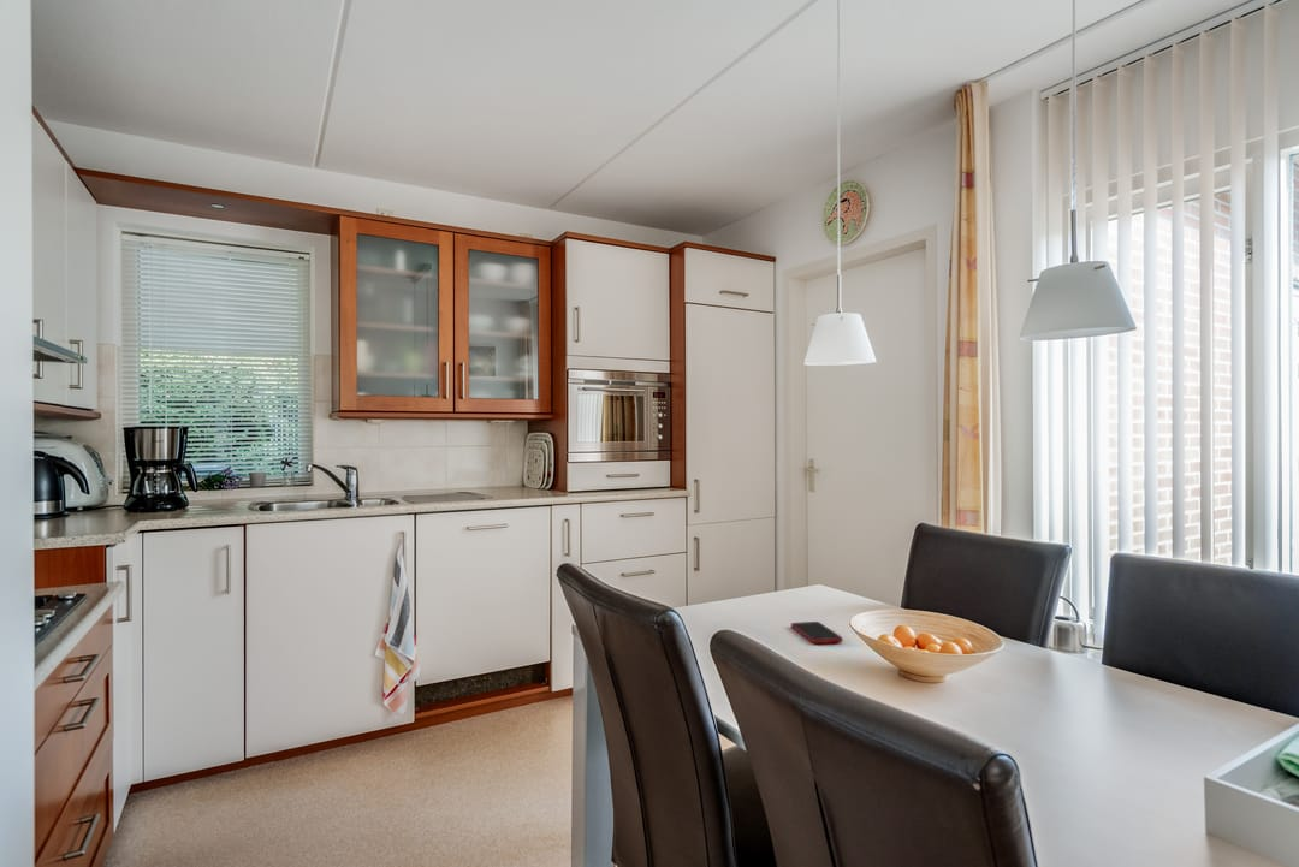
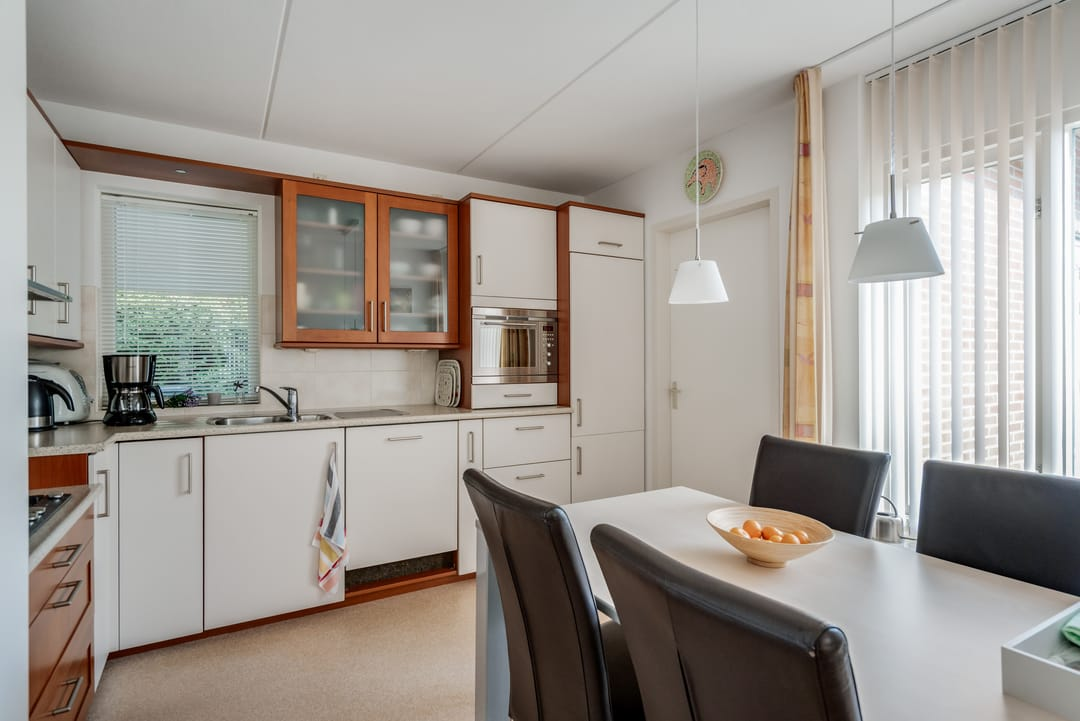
- cell phone (815, 631)
